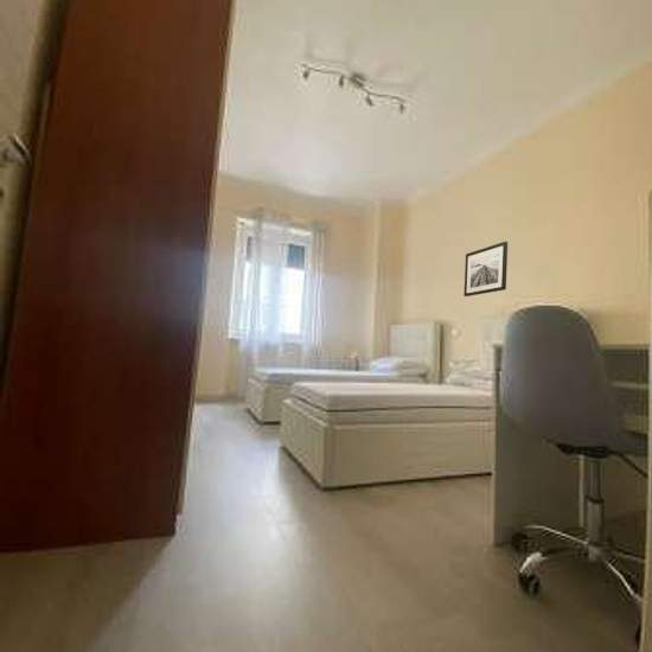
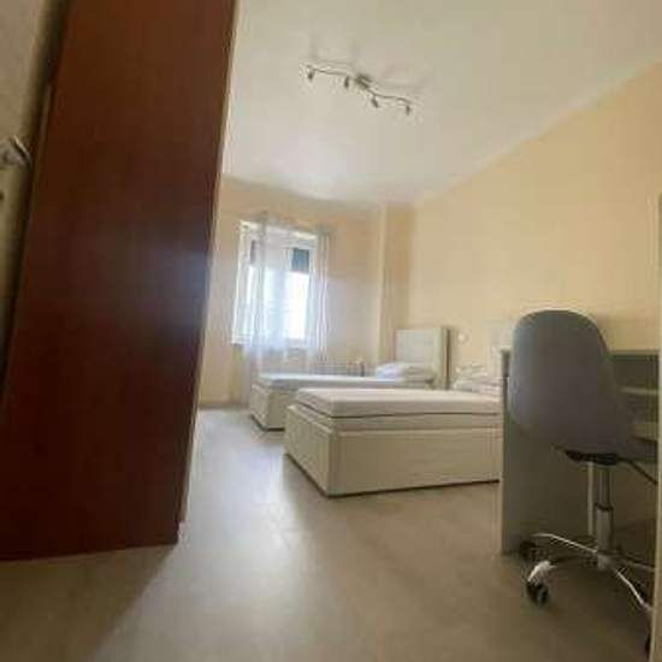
- wall art (484, 270)
